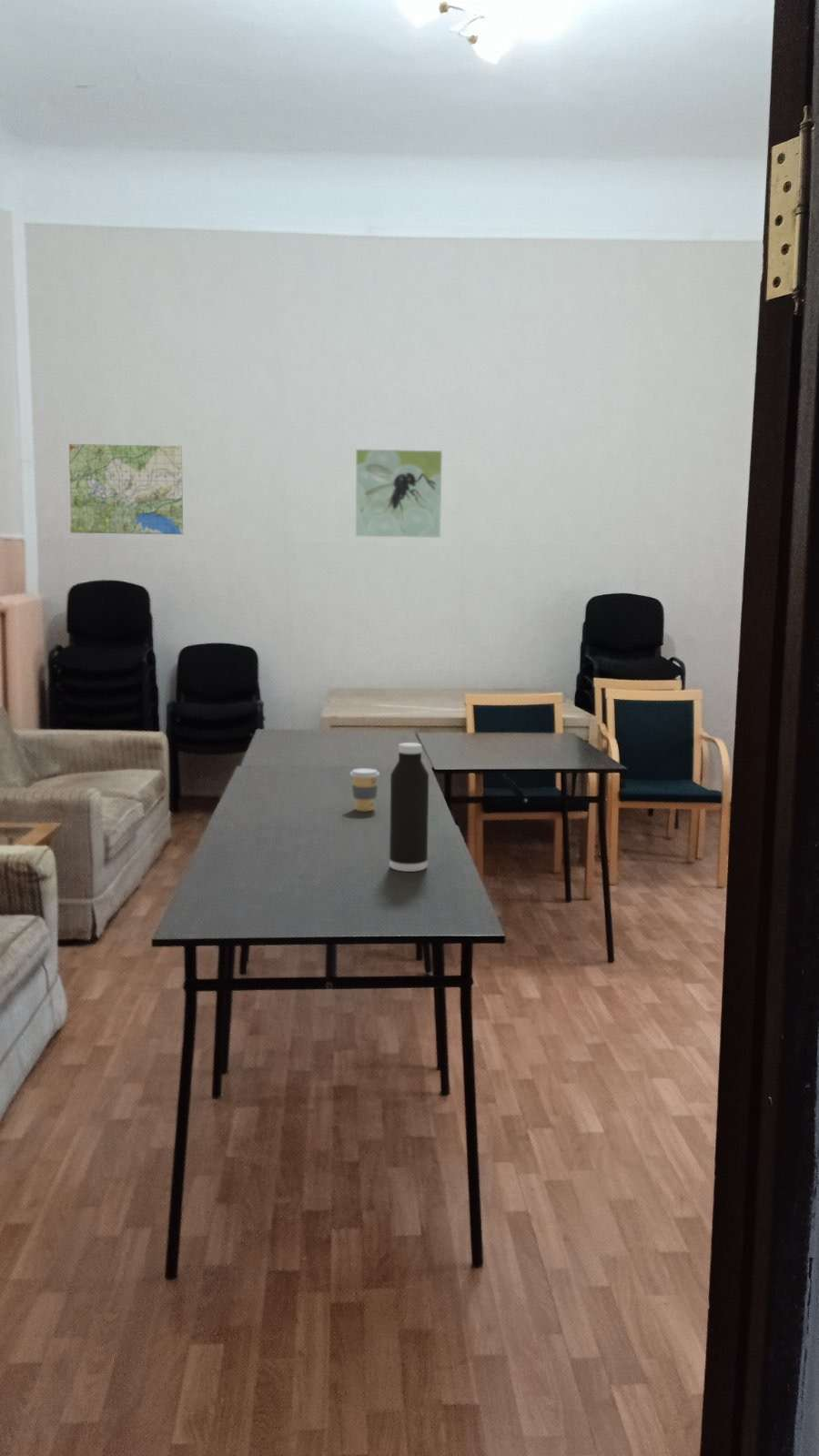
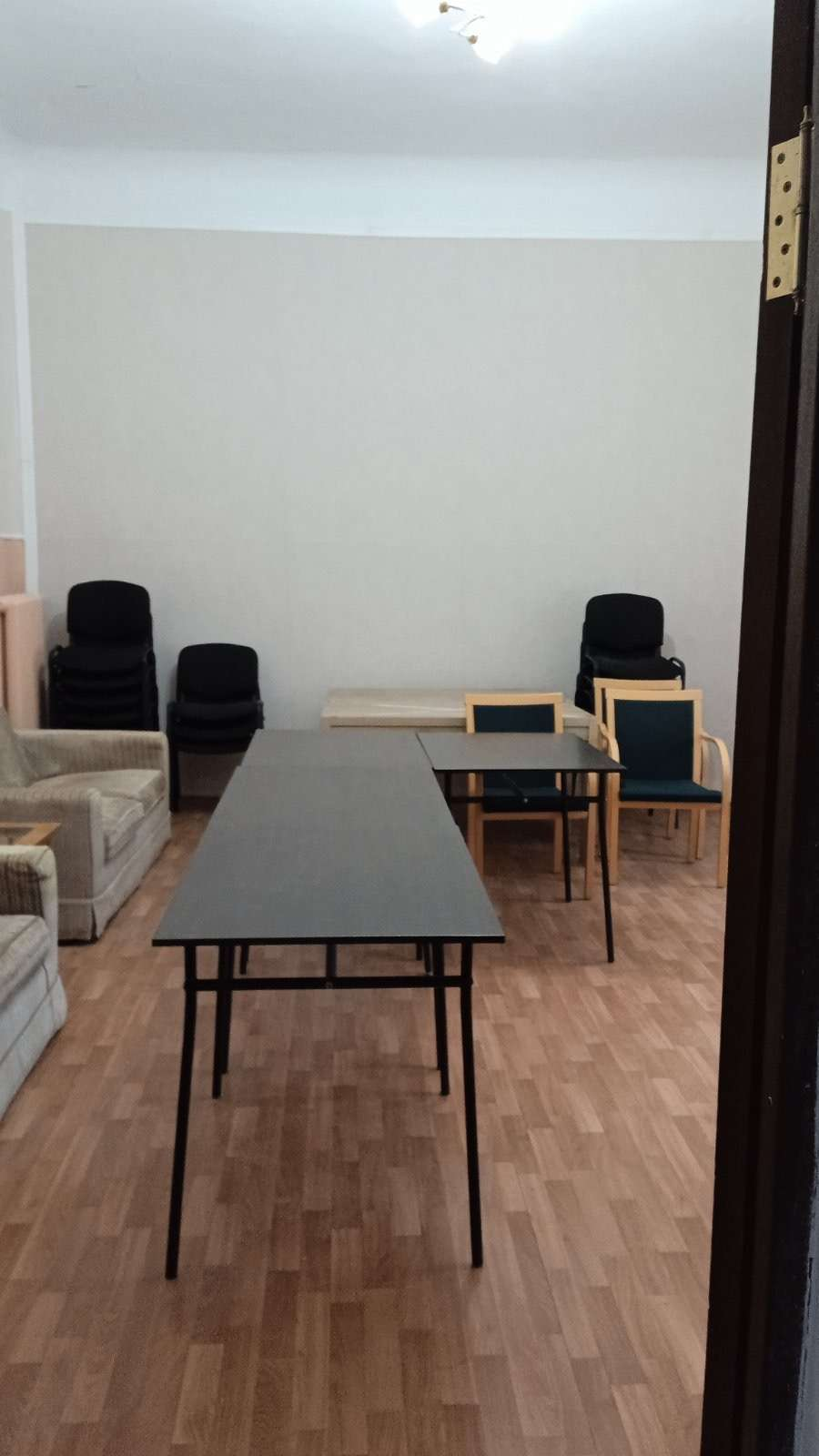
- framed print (398, 493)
- road map (126, 489)
- water bottle (409, 805)
- coffee cup (364, 790)
